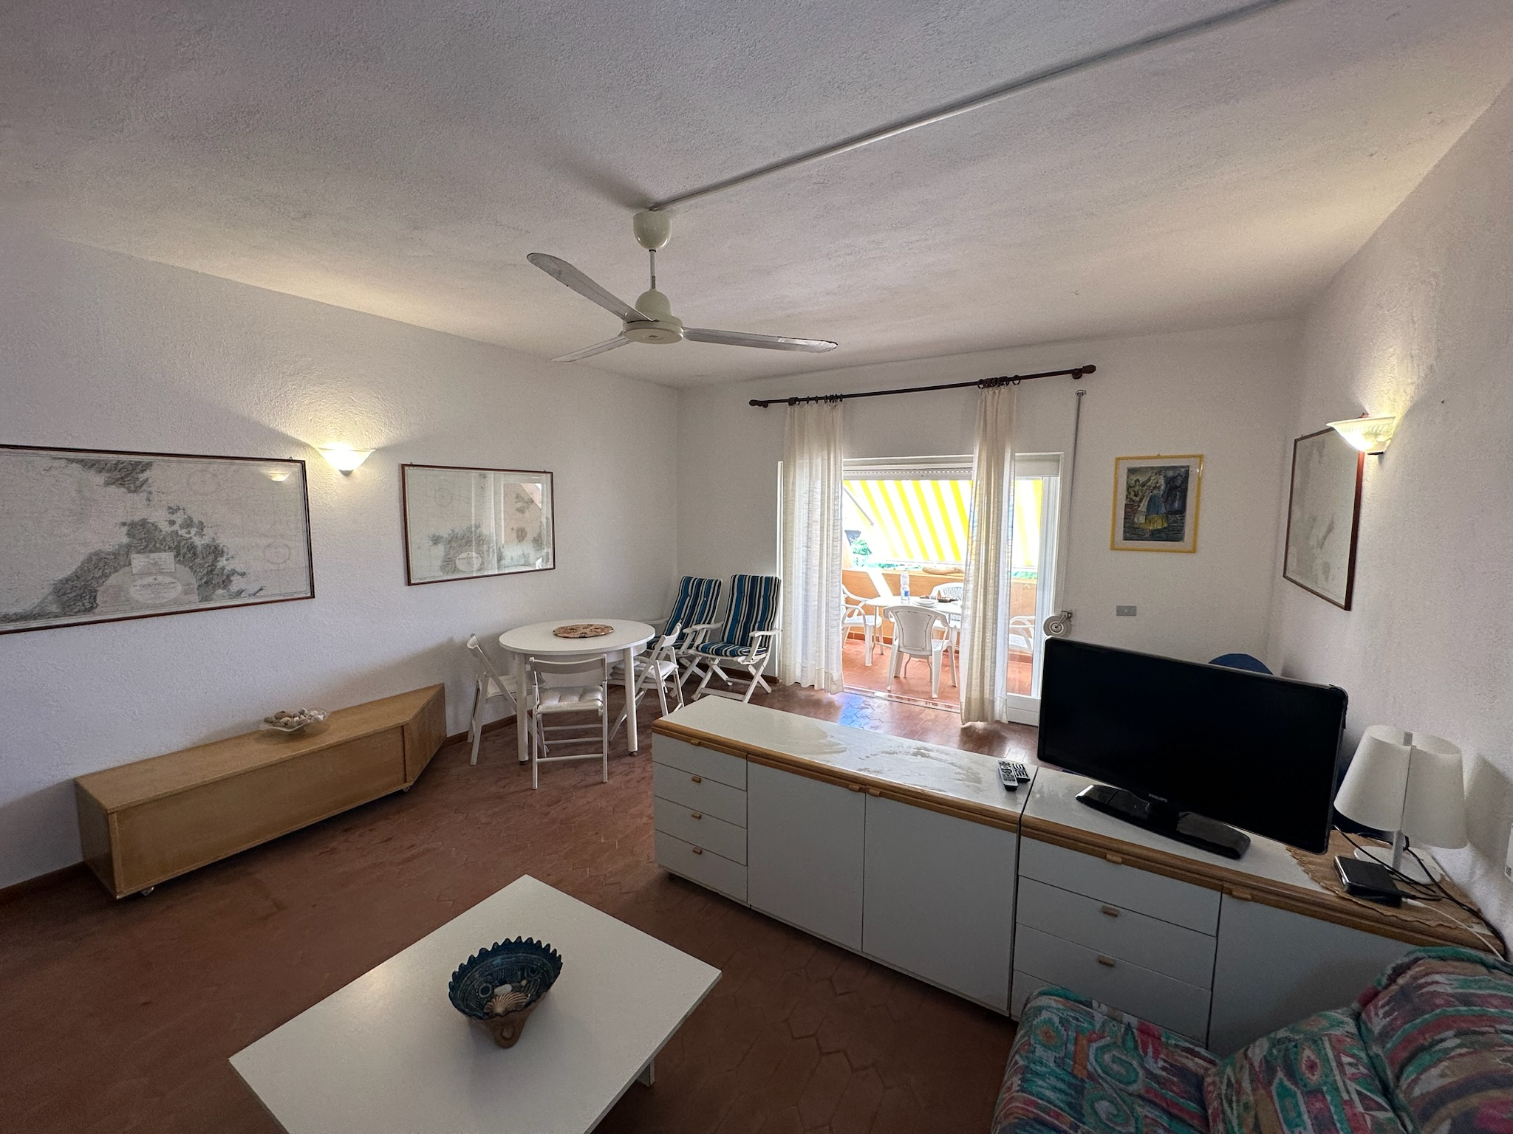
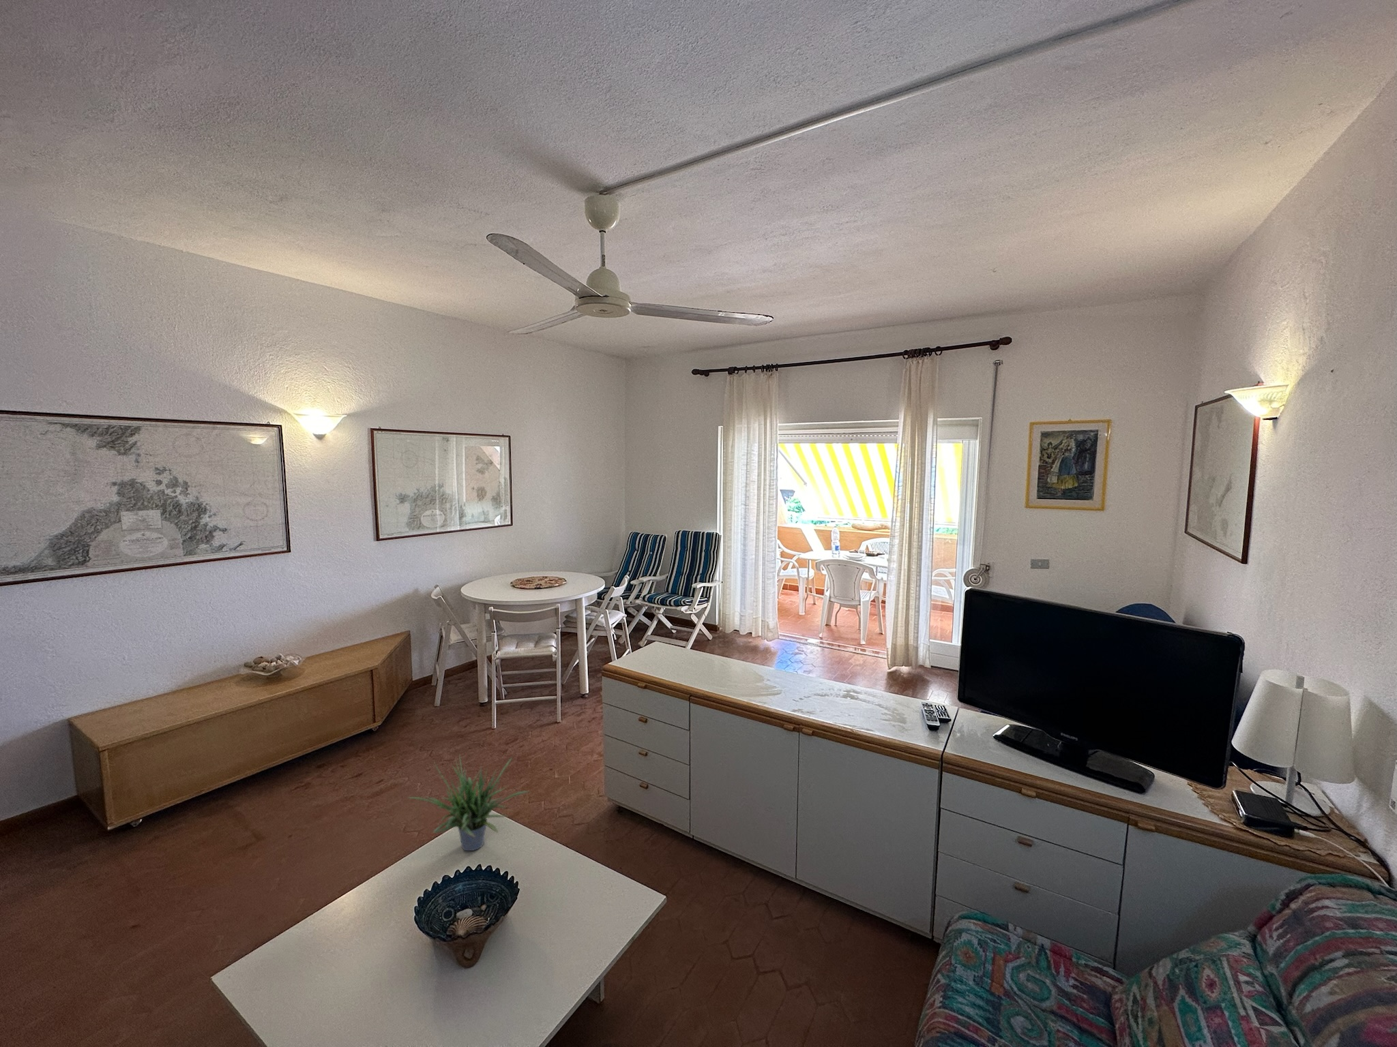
+ potted plant (470, 796)
